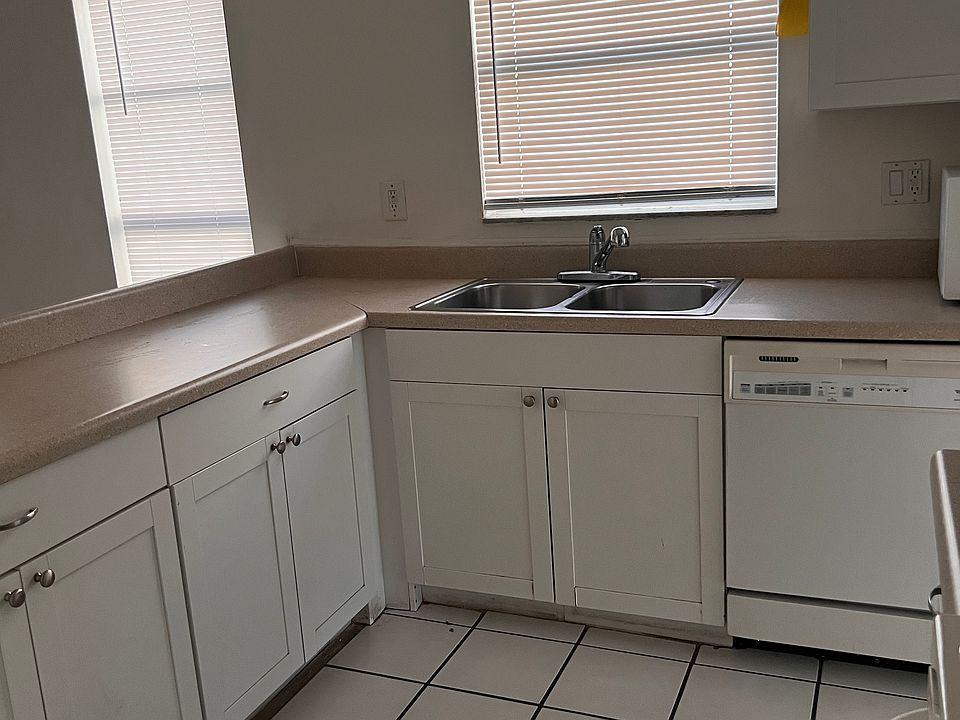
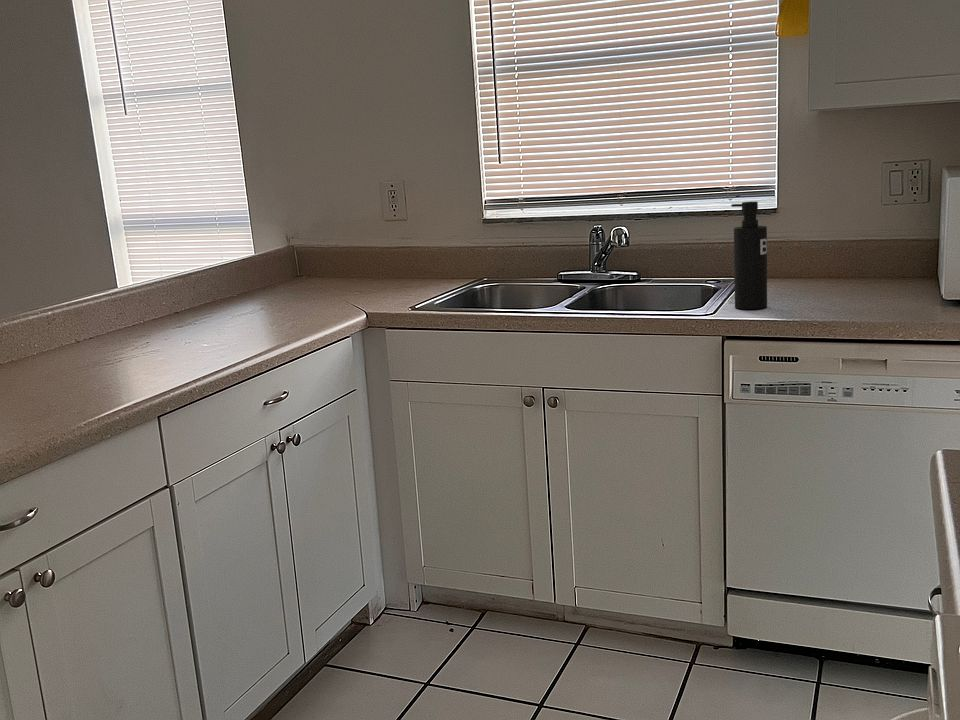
+ soap dispenser (749, 254)
